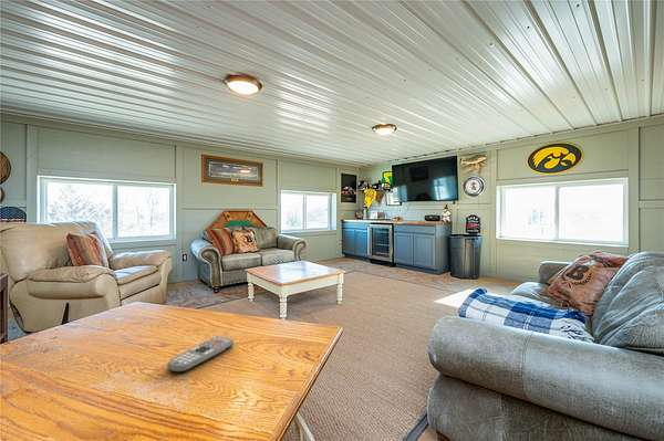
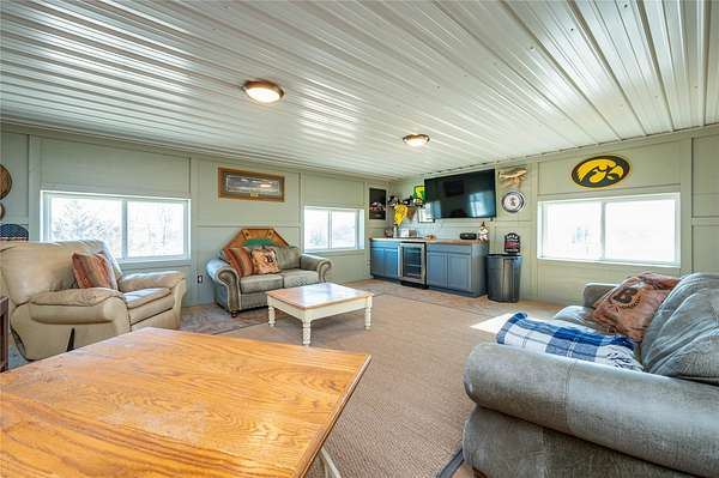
- remote control (201, 353)
